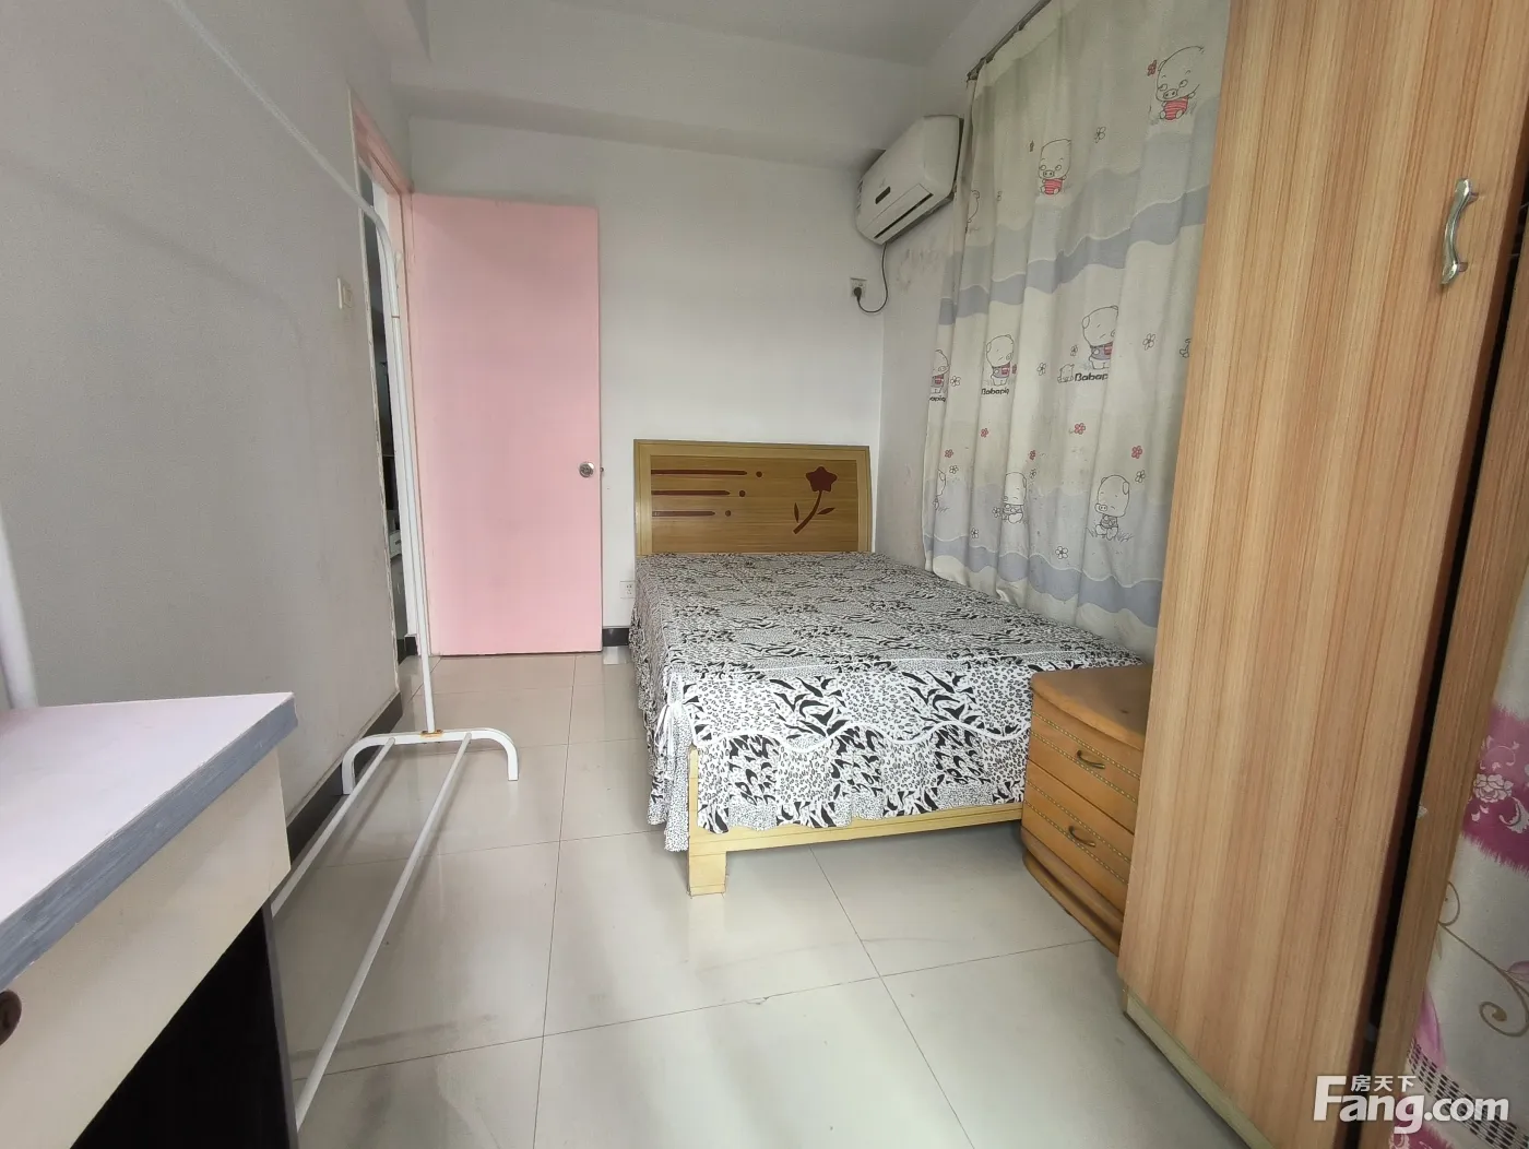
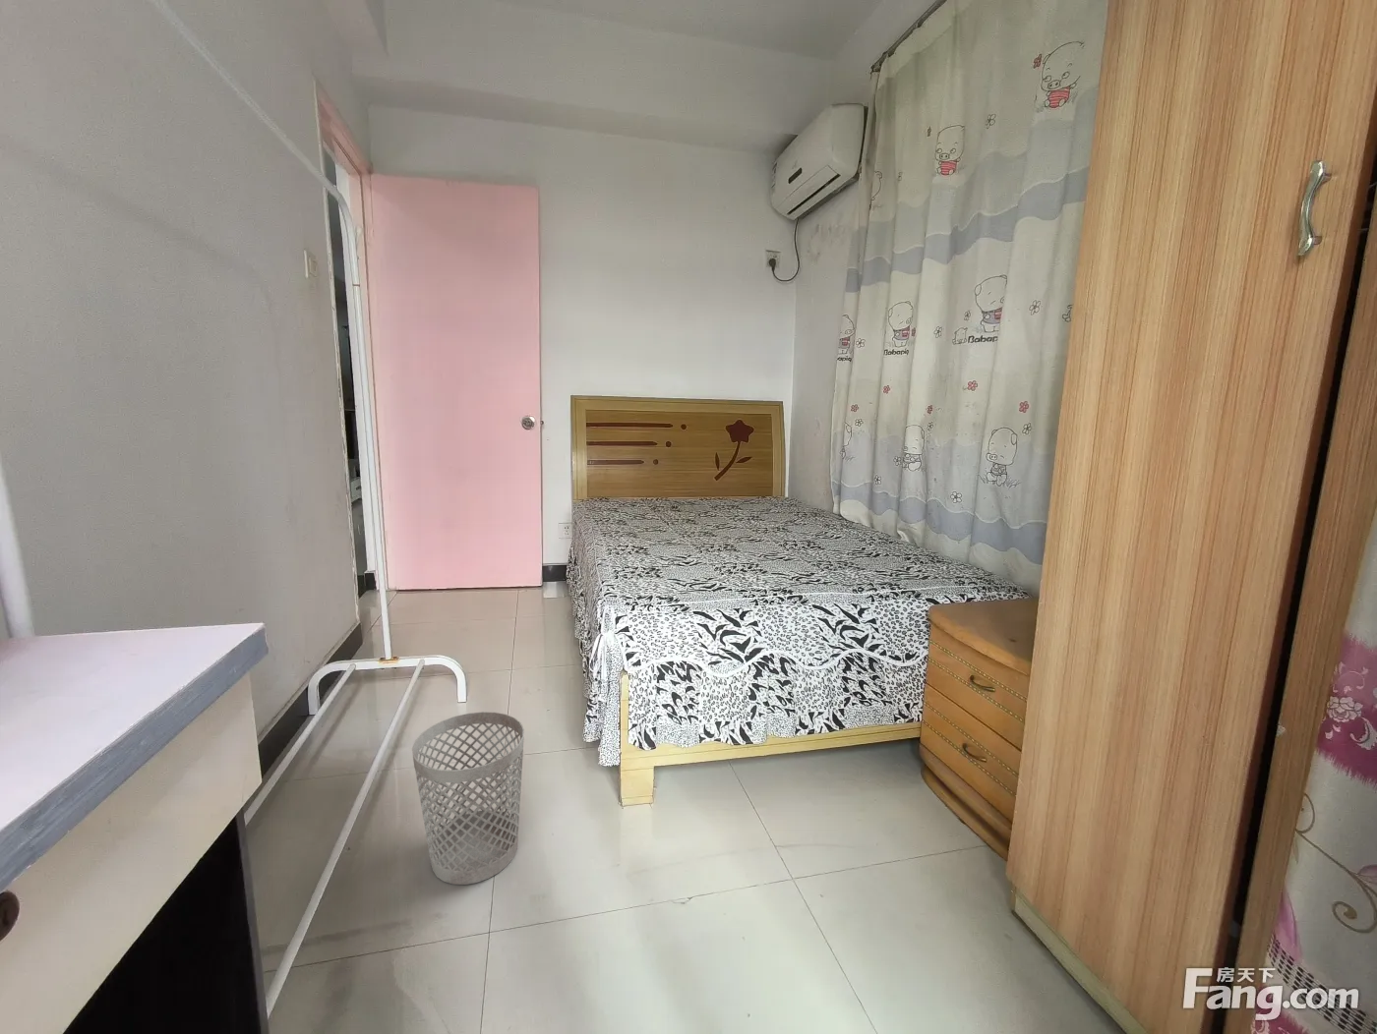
+ wastebasket (474, 798)
